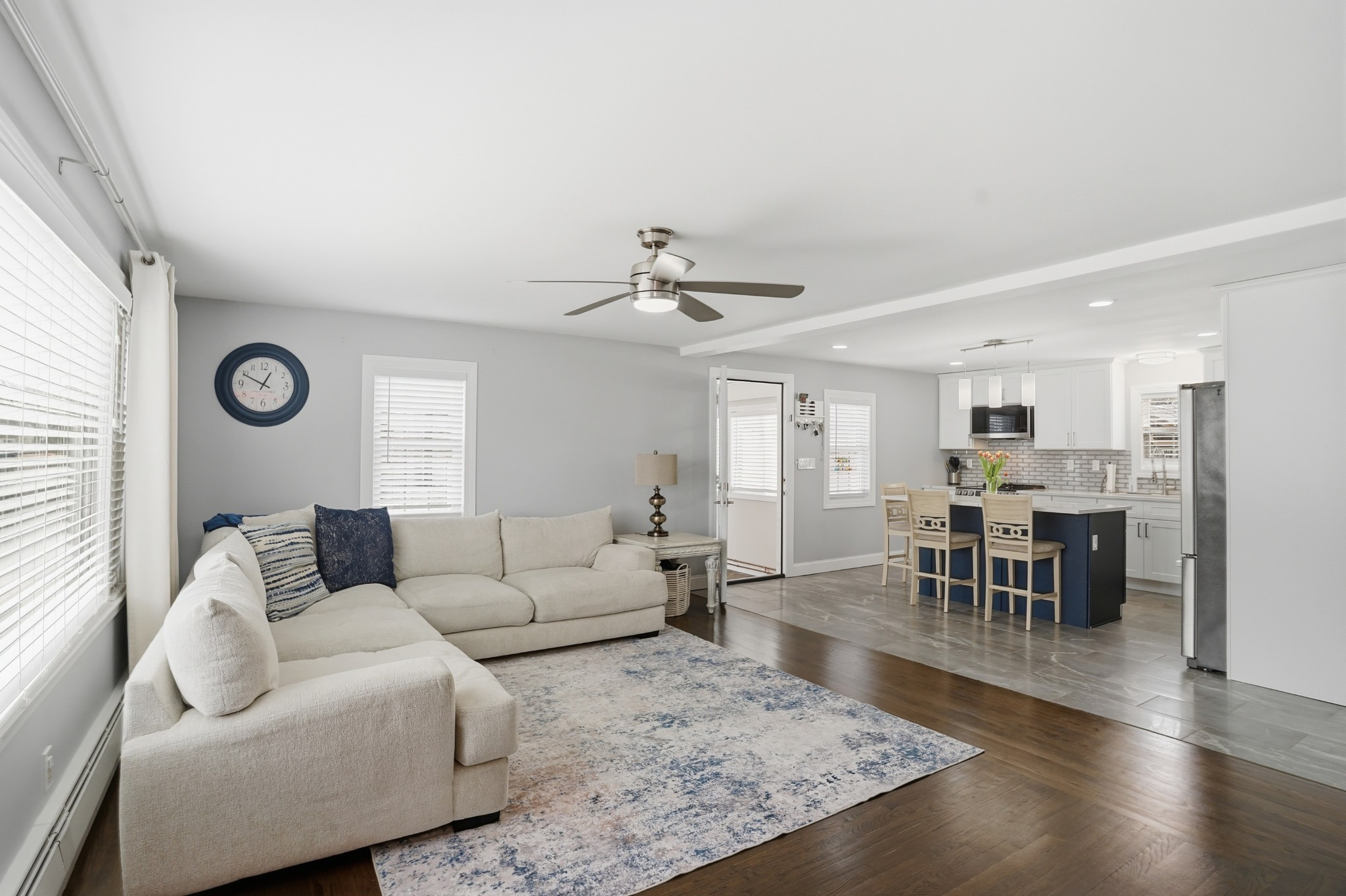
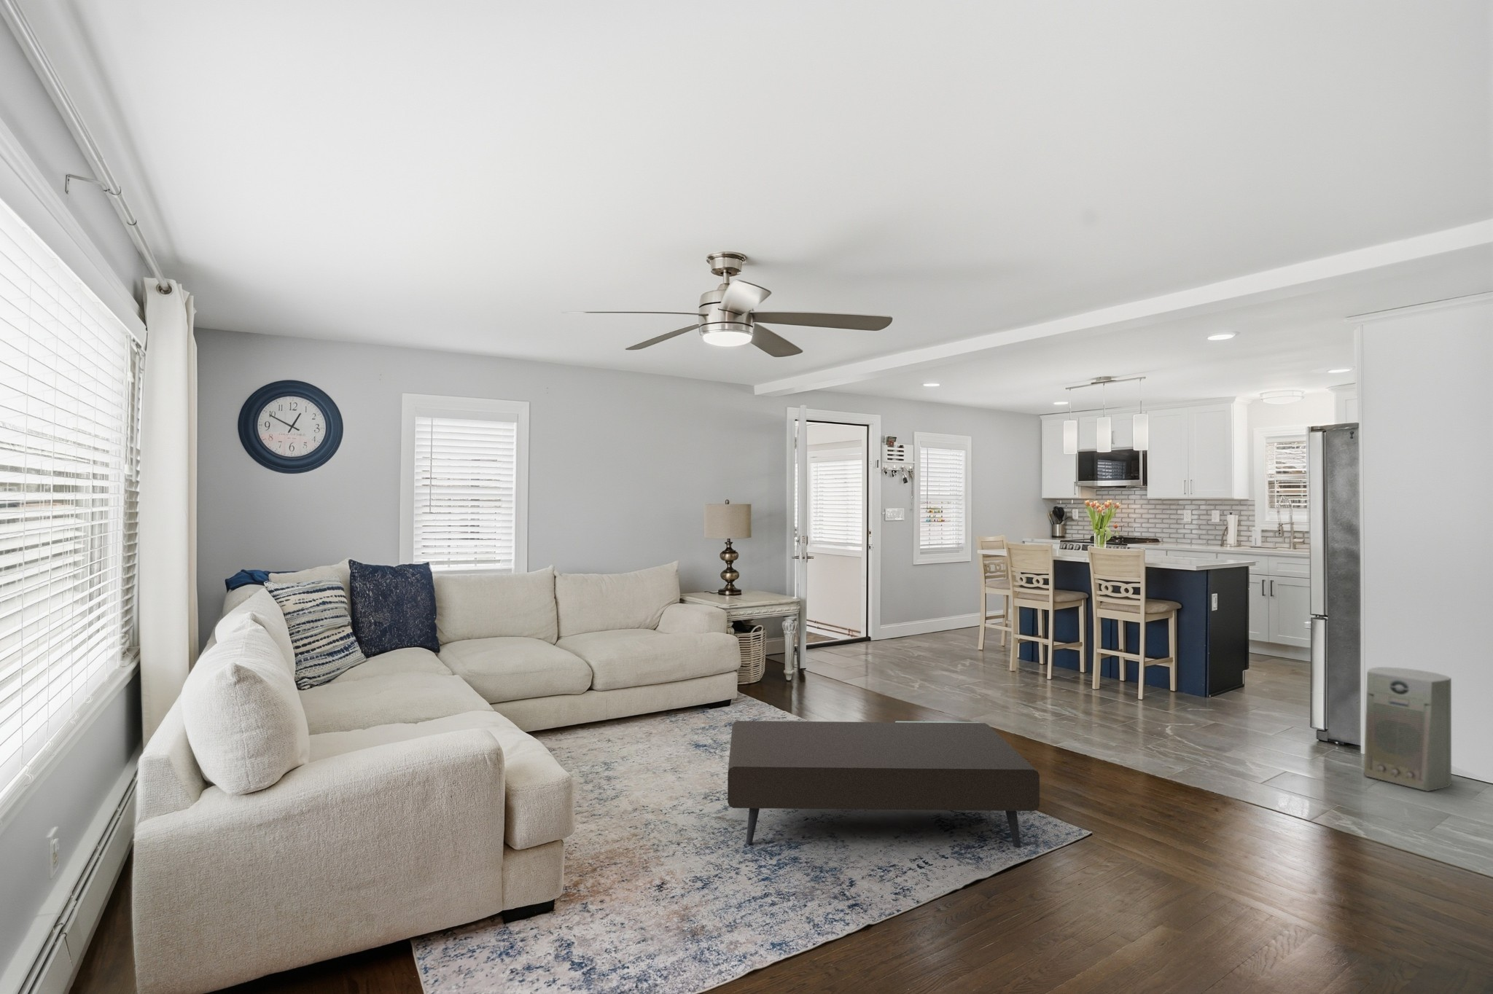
+ coffee table (869, 774)
+ fan (1409, 724)
